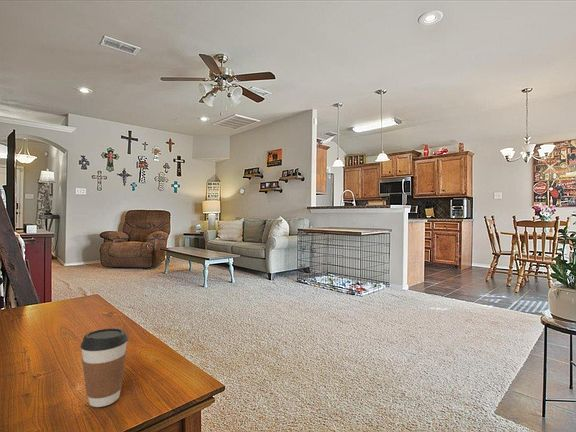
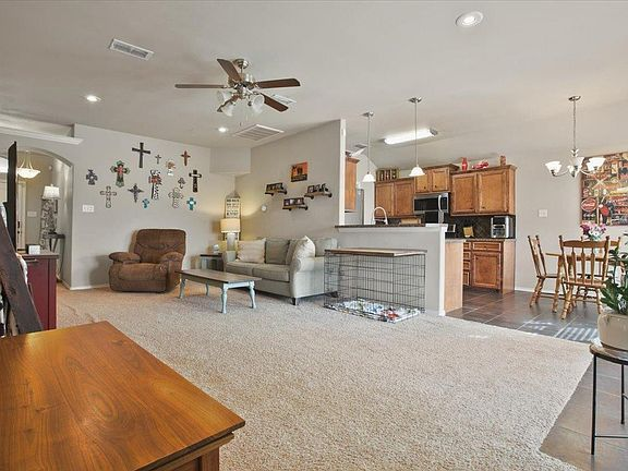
- coffee cup (104, 366)
